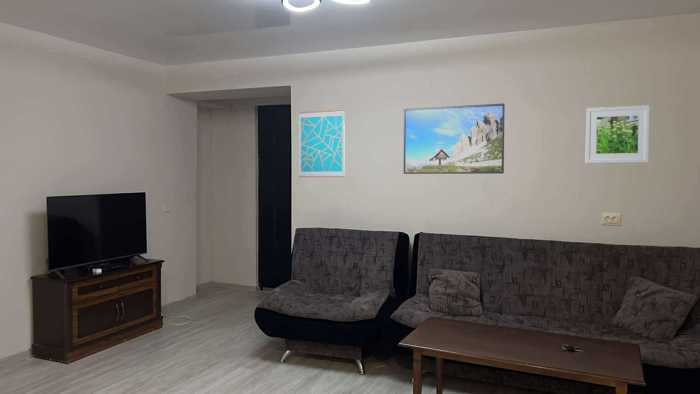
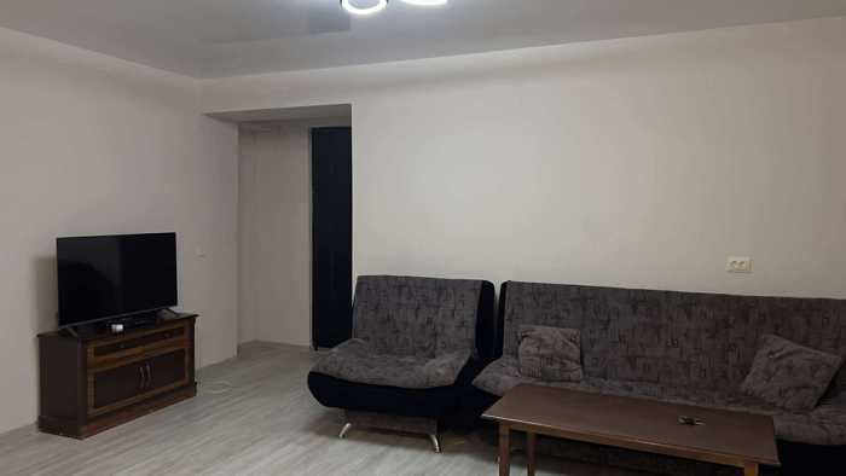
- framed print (452, 140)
- wall art (321, 144)
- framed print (616, 134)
